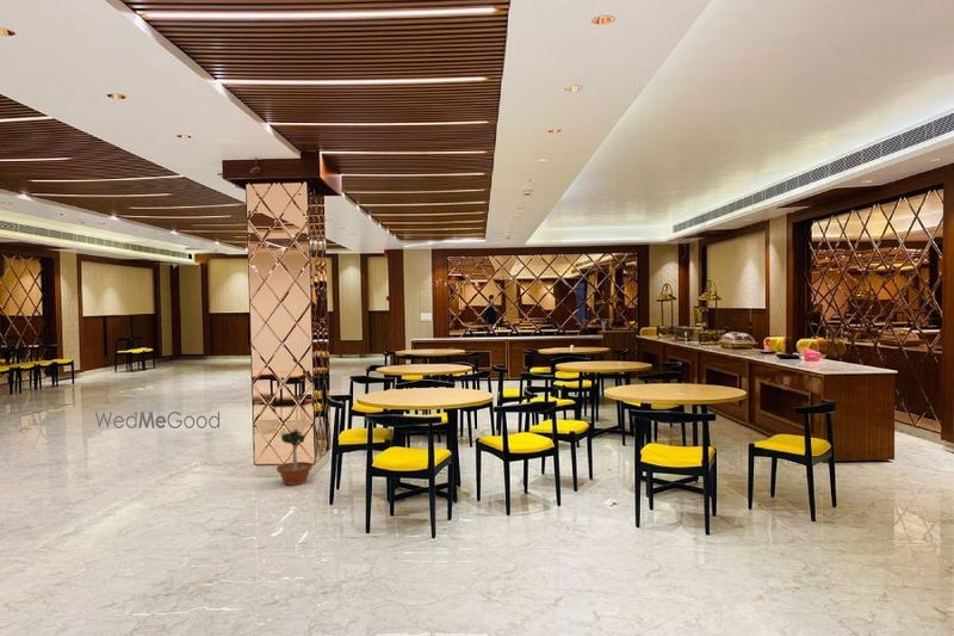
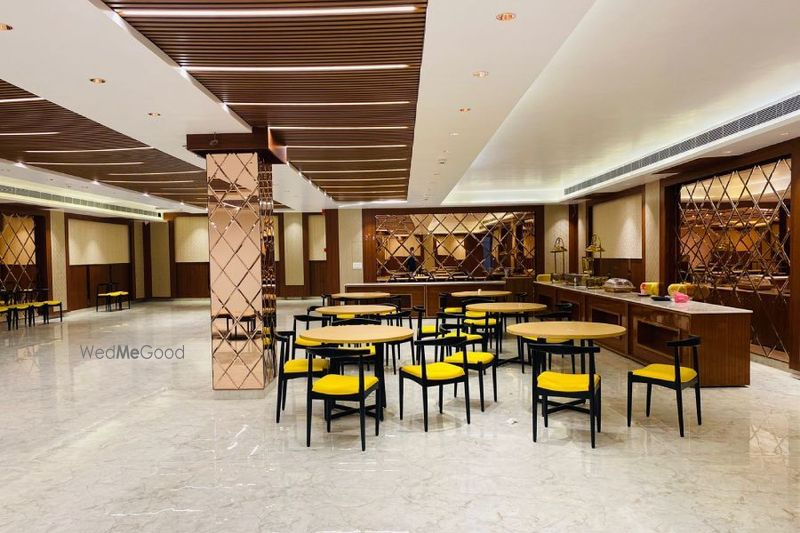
- potted tree (293, 453)
